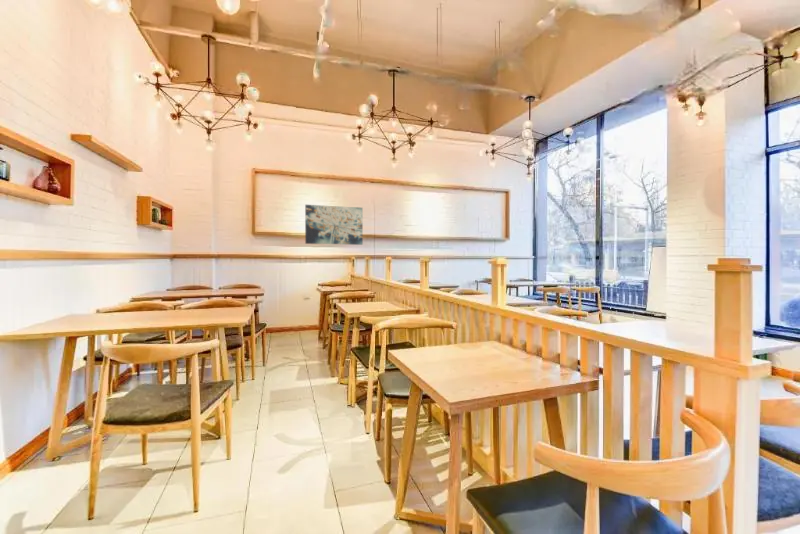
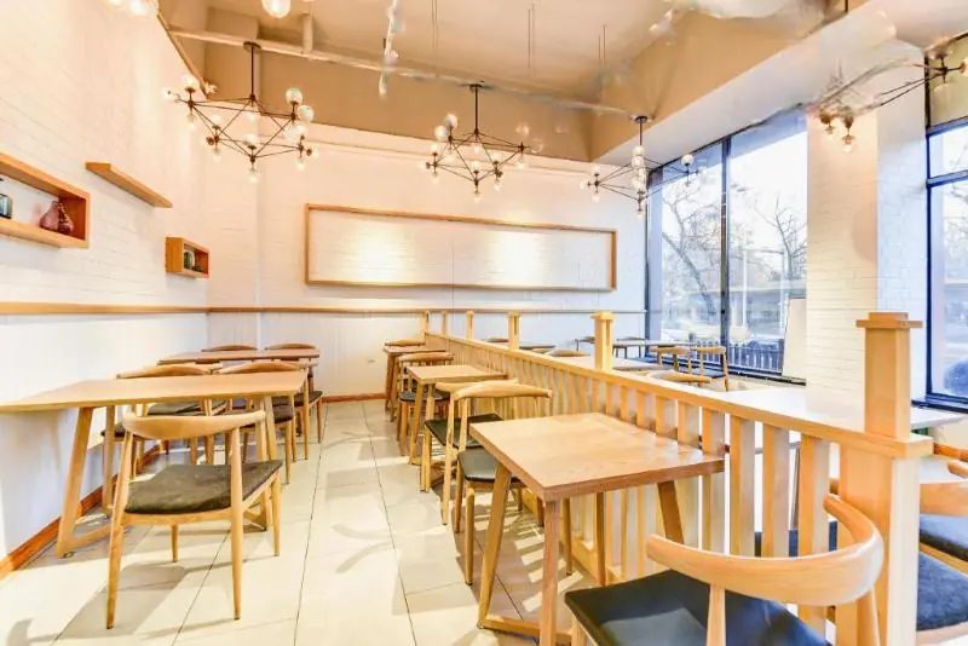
- wall art (334, 225)
